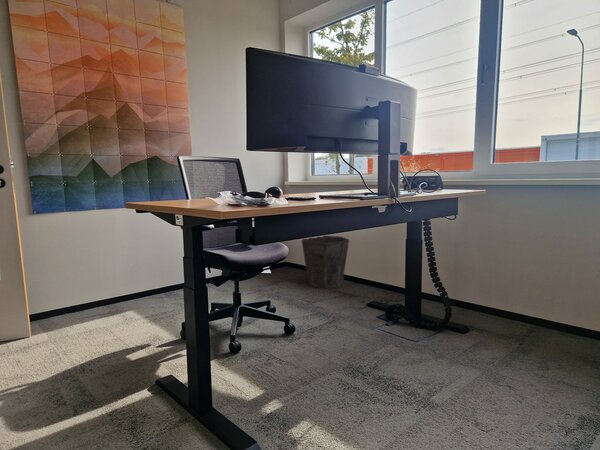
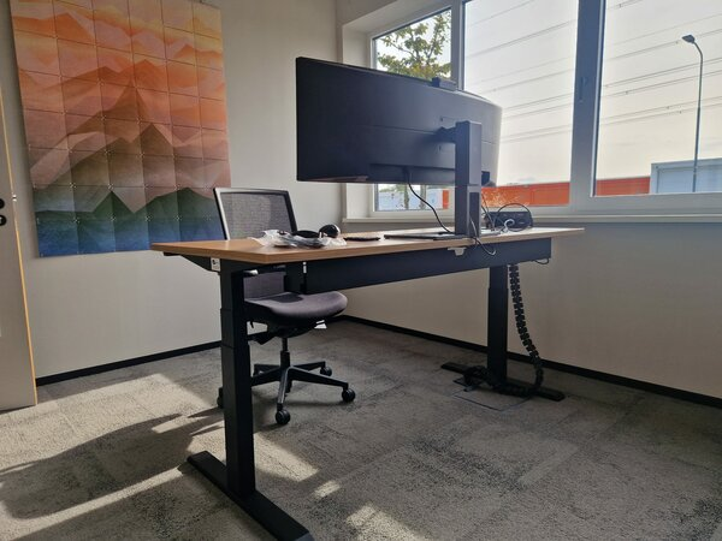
- waste bin (325, 261)
